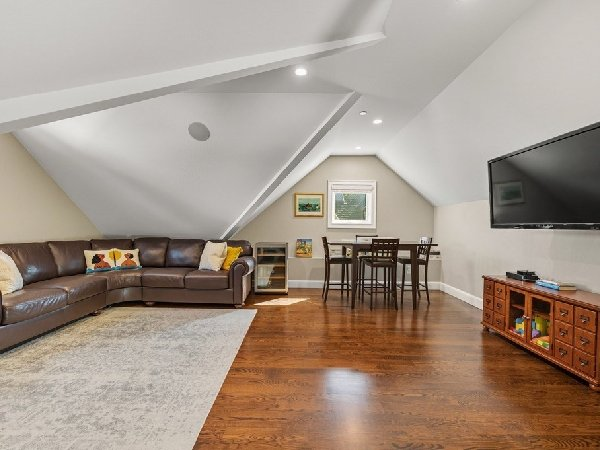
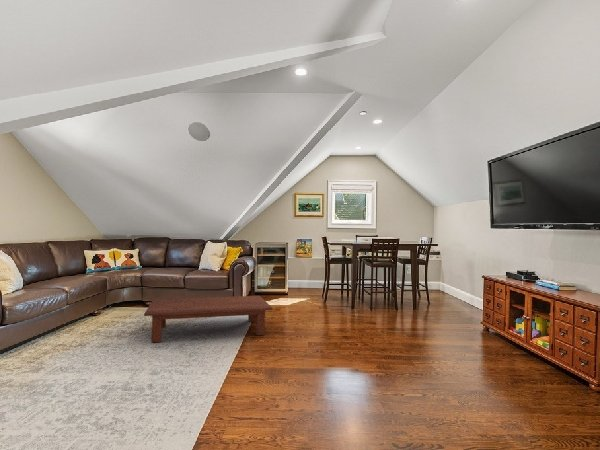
+ coffee table (209, 316)
